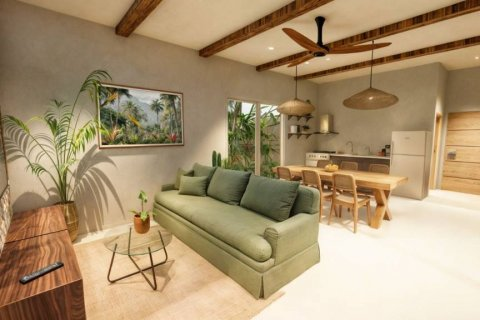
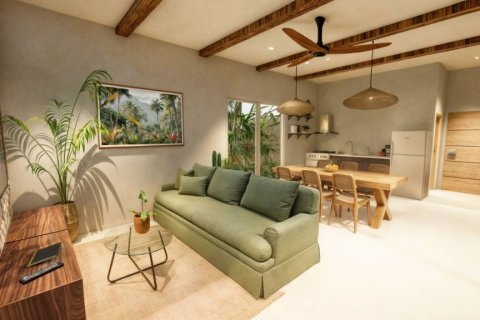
+ notepad (45, 253)
